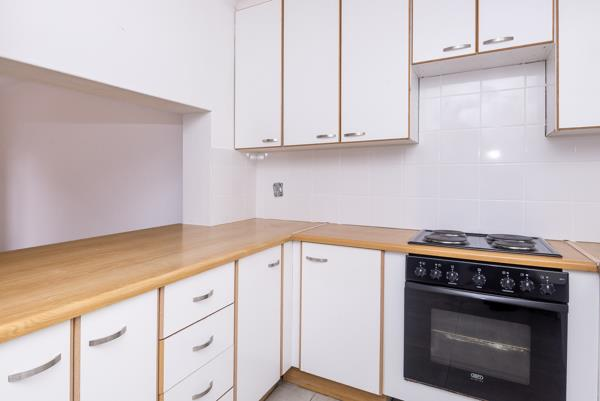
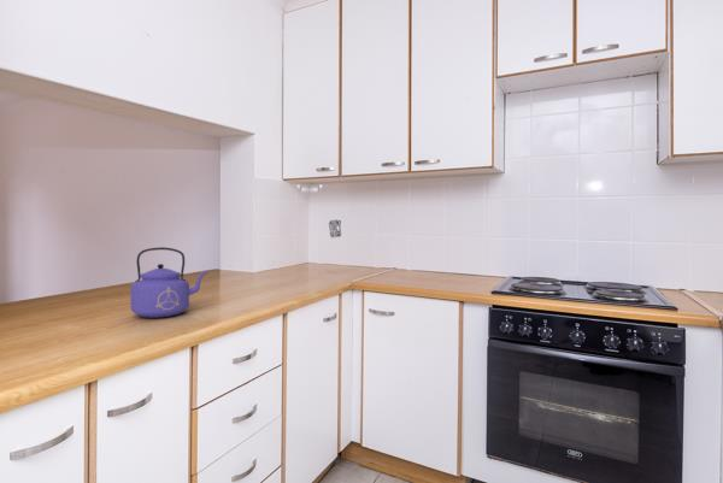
+ kettle (170, 279)
